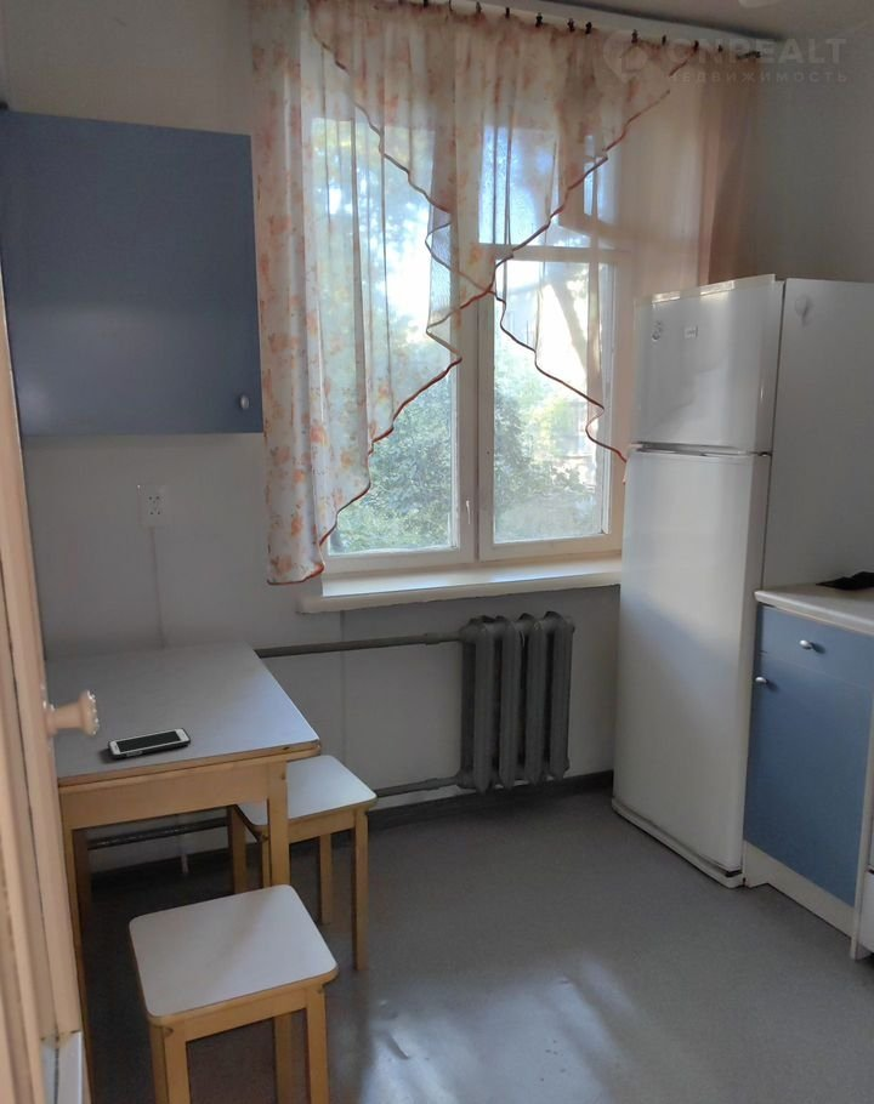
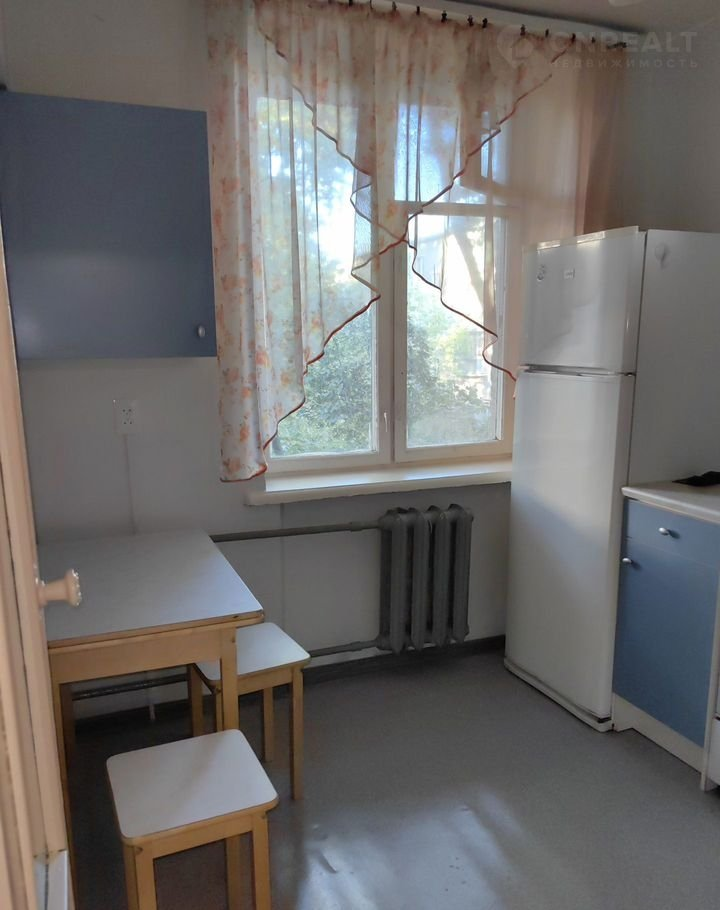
- cell phone (149, 742)
